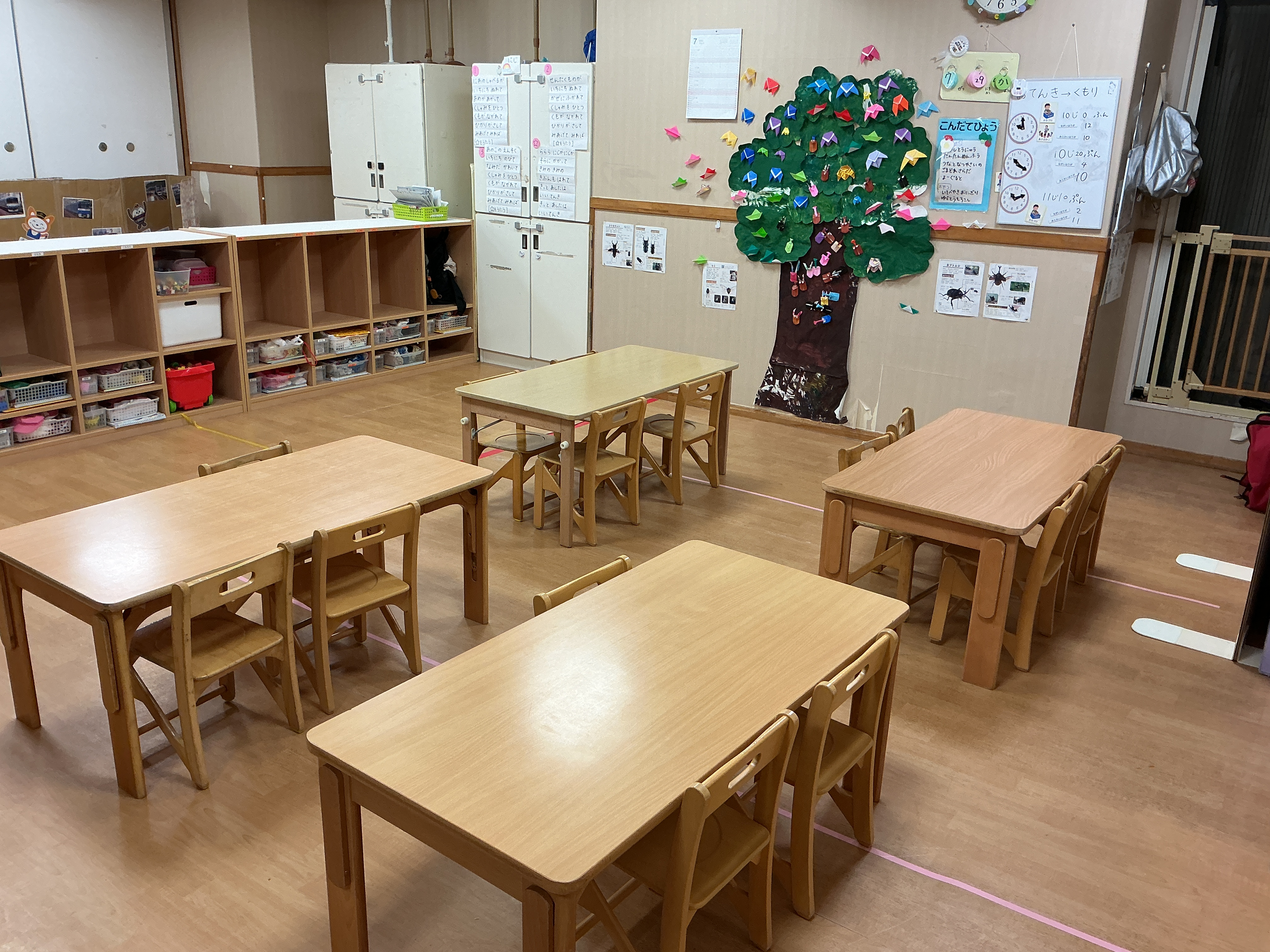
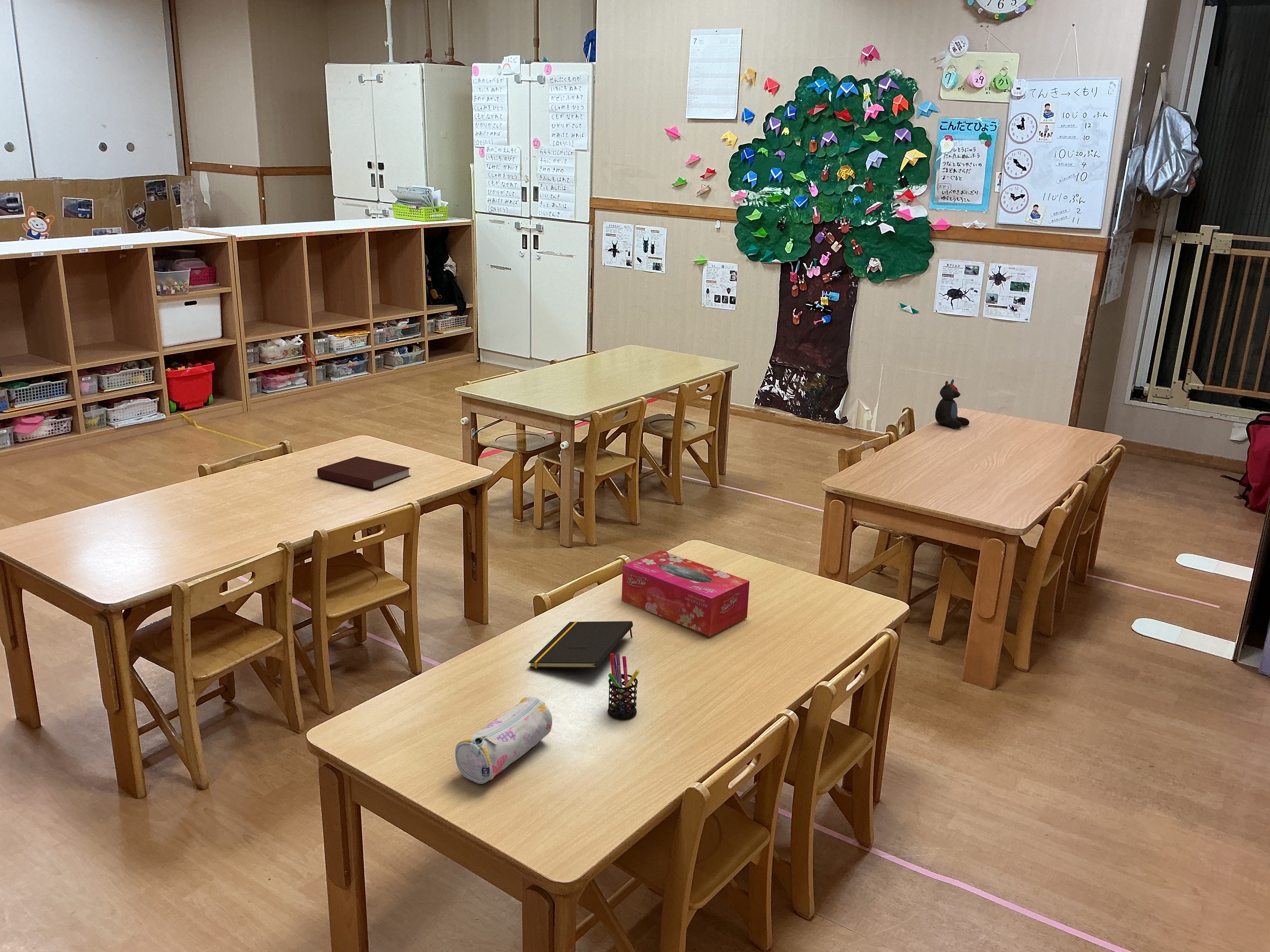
+ notepad (582, 644)
+ teddy bear (953, 403)
+ pencil case (504, 738)
+ notebook (364, 472)
+ pen holder (620, 686)
+ tissue box (684, 591)
